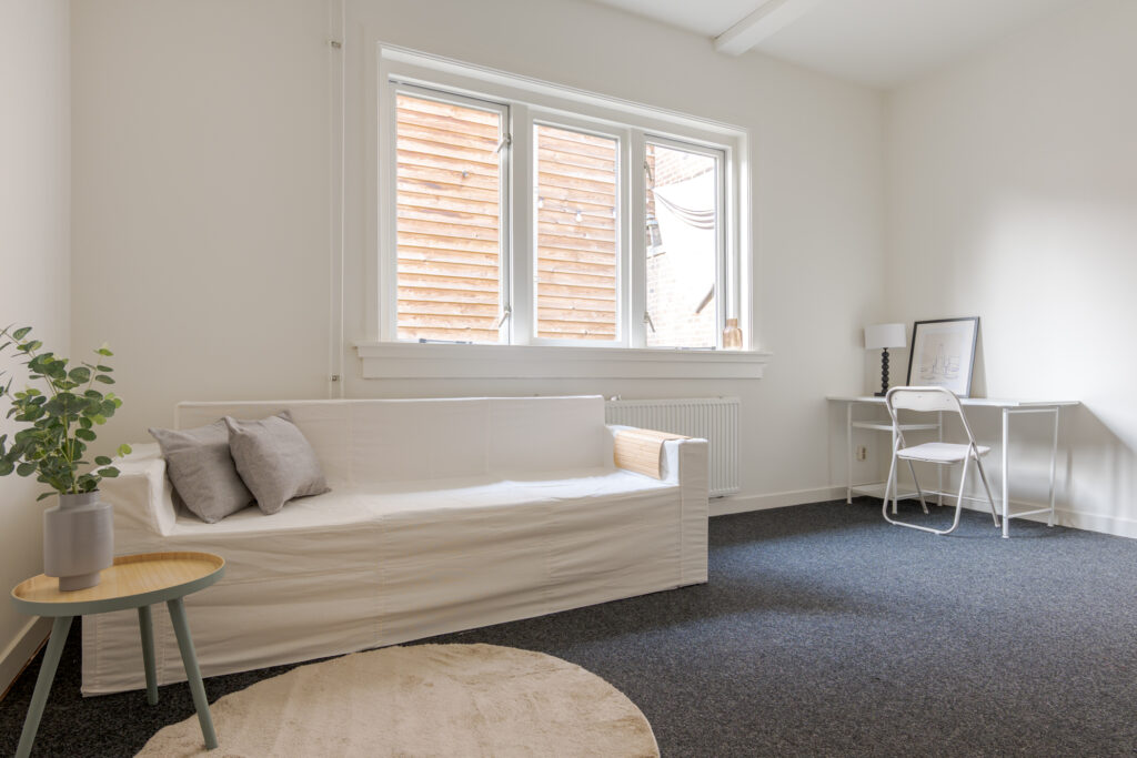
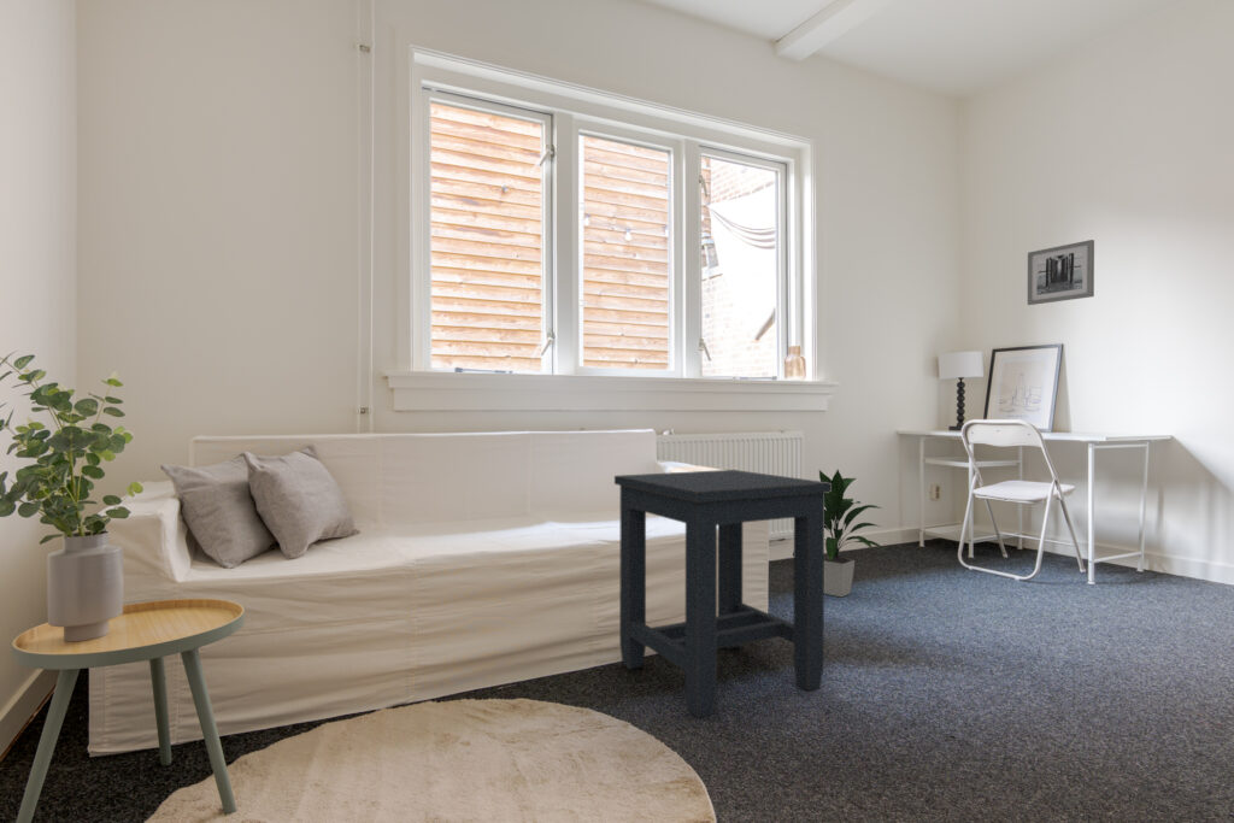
+ indoor plant (834, 529)
+ wall art (1059, 274)
+ side table (716, 577)
